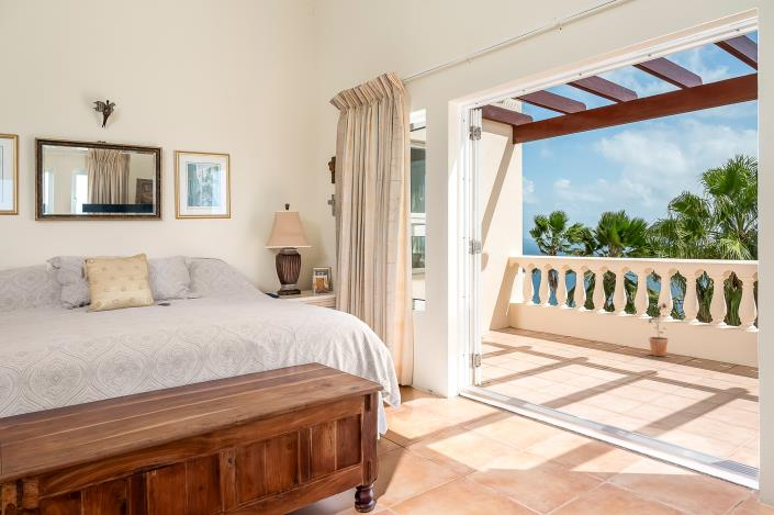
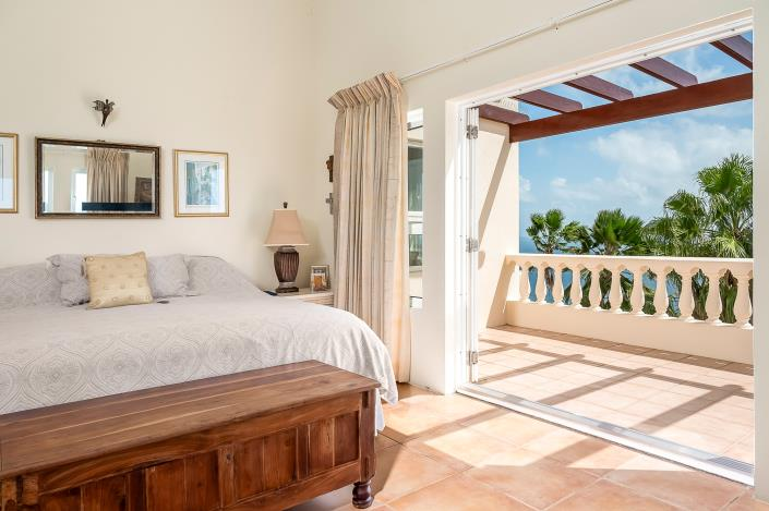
- potted plant (657, 328)
